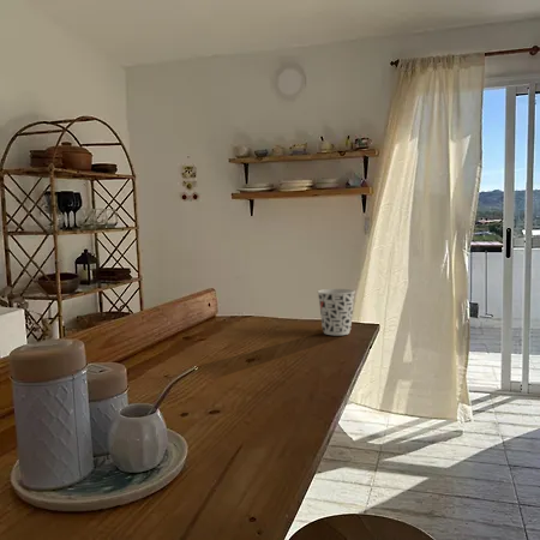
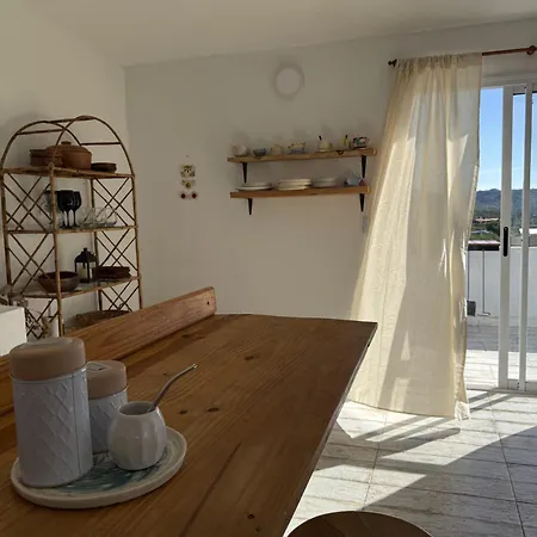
- cup (336, 311)
